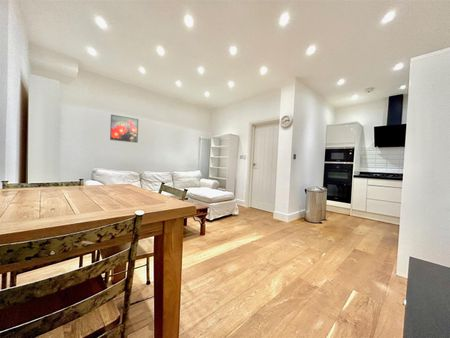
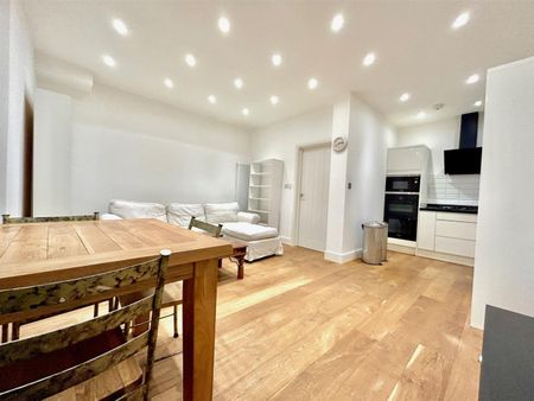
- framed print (124, 129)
